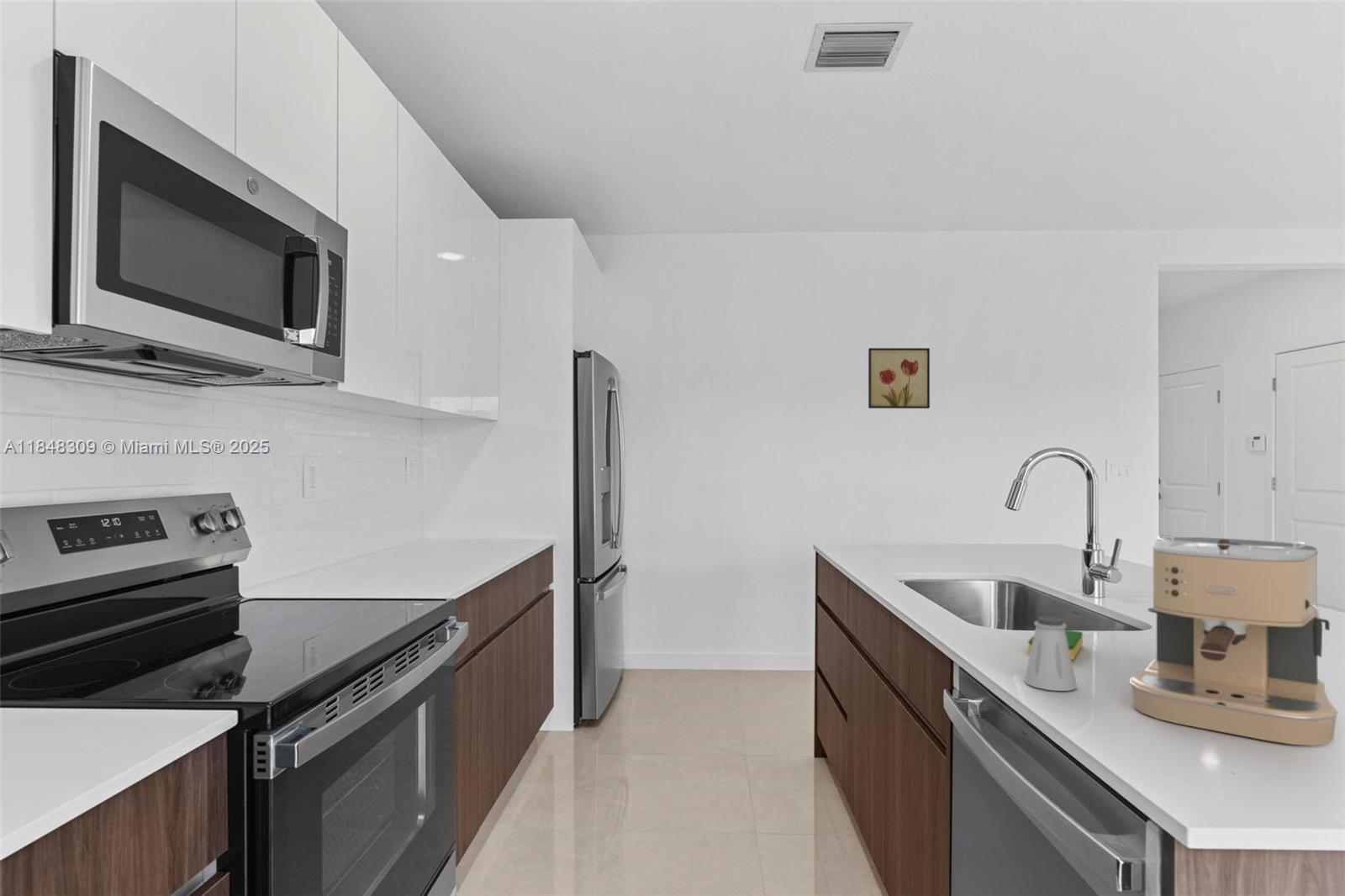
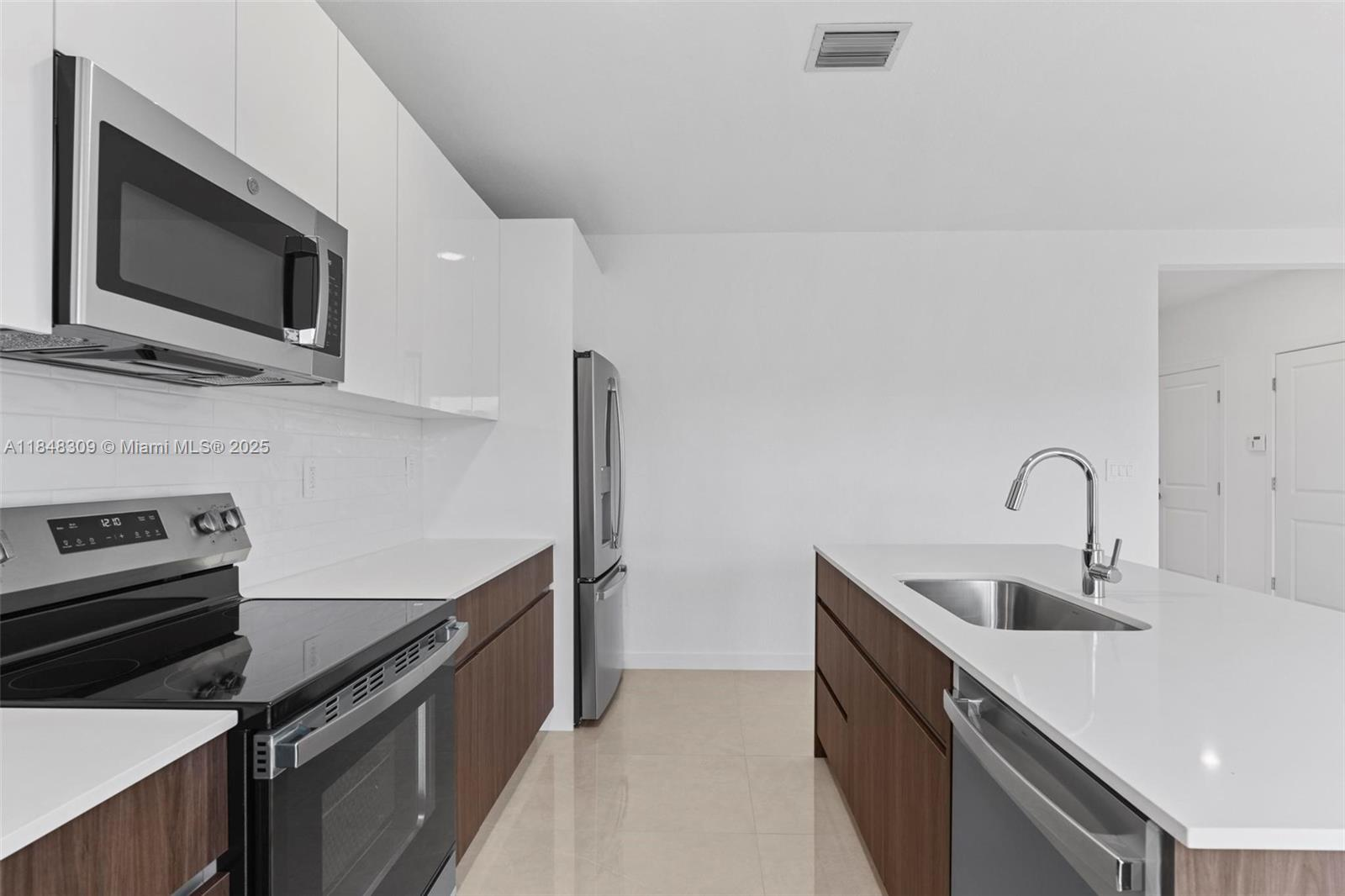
- coffee maker (1227, 625)
- dish sponge (1067, 640)
- wall art (898, 378)
- saltshaker (1050, 651)
